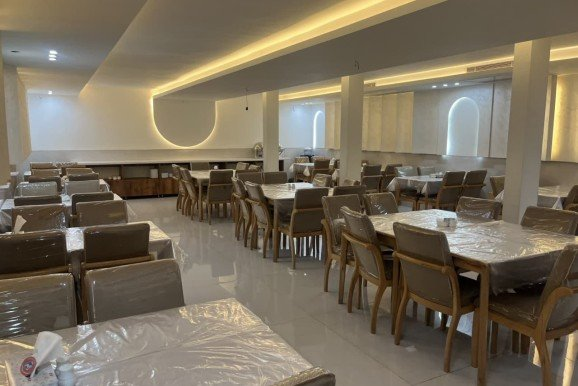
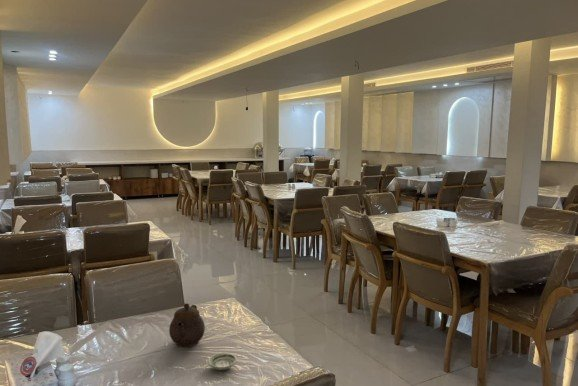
+ teapot (188, 321)
+ saucer (222, 362)
